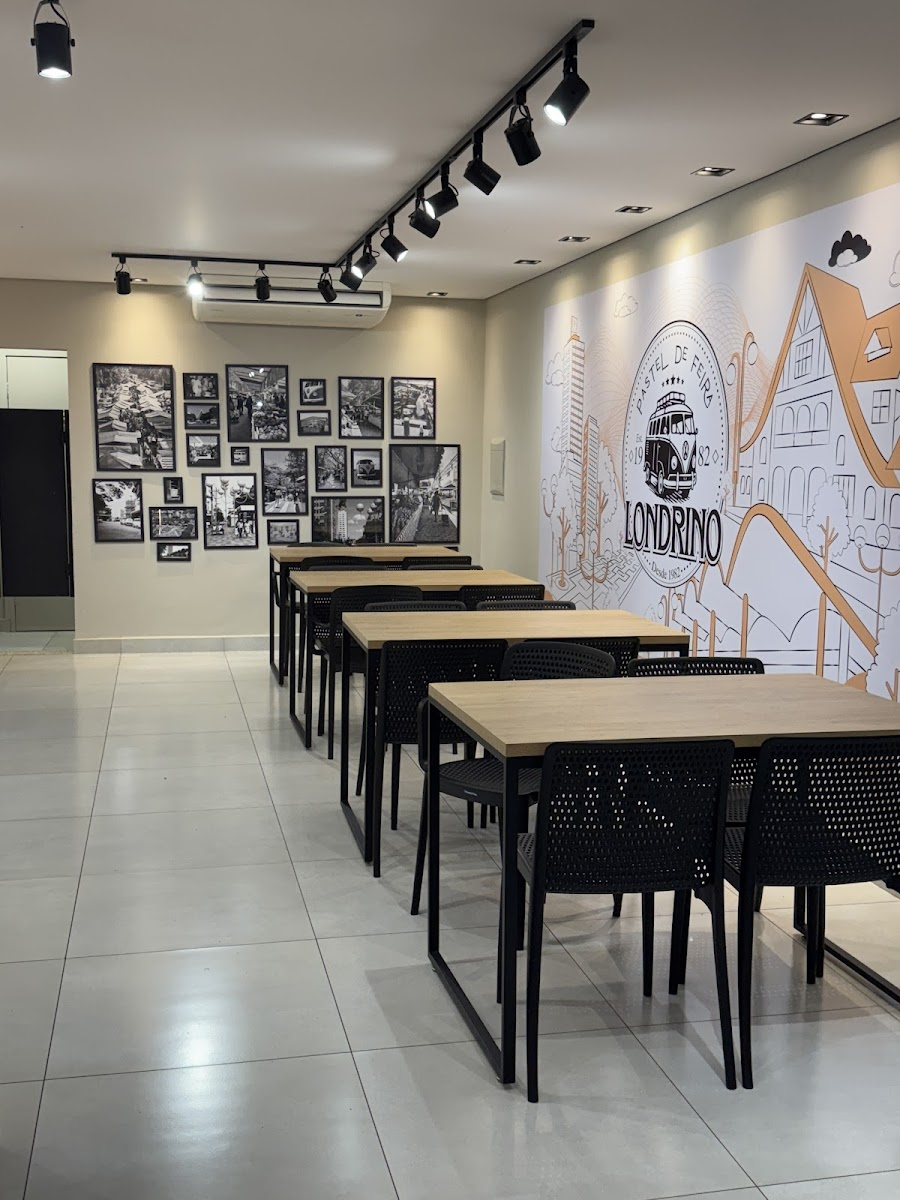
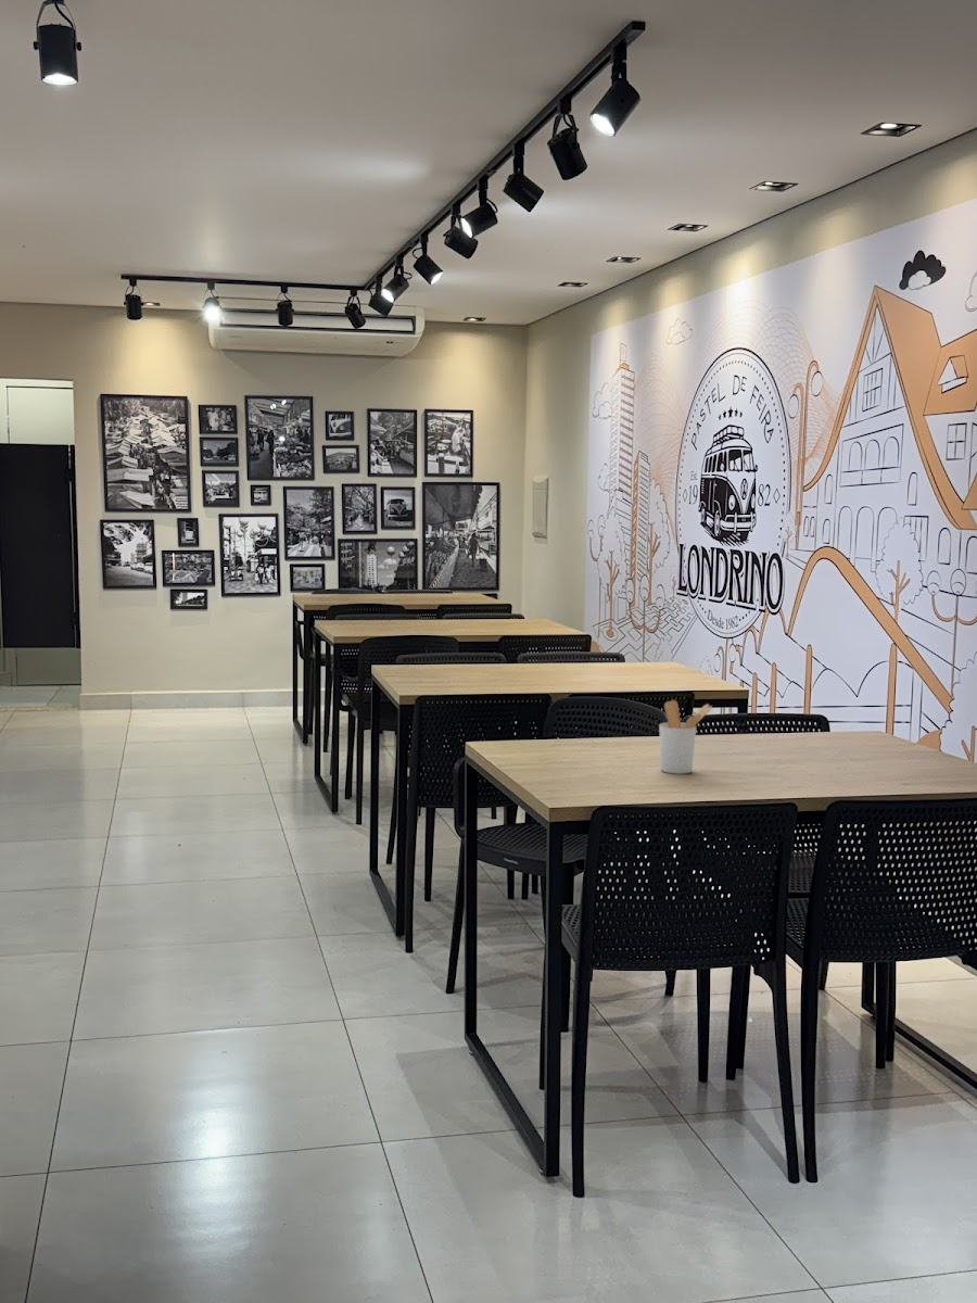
+ utensil holder (686, 736)
